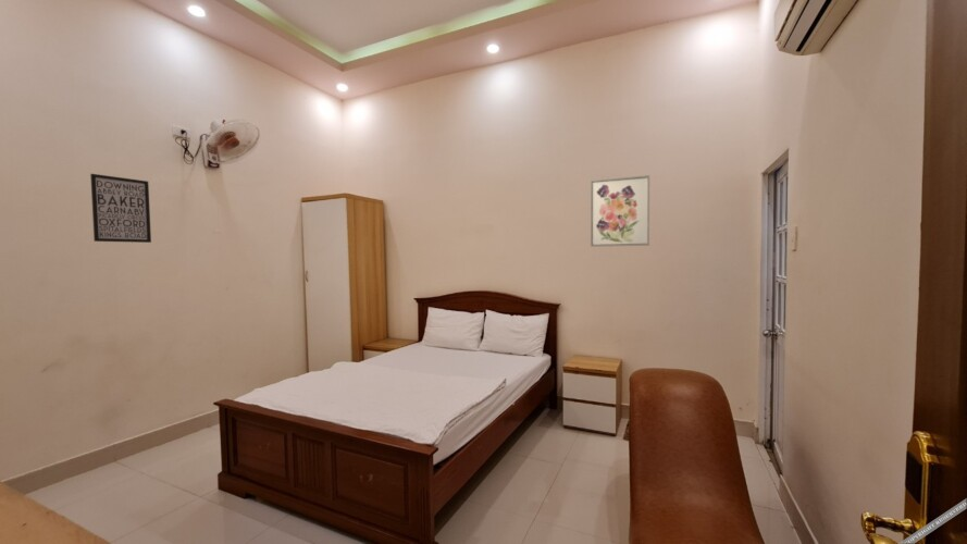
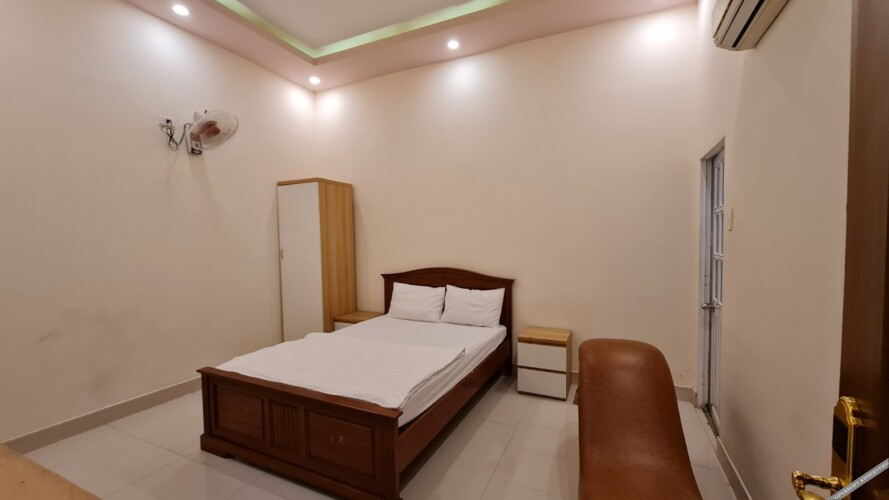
- wall art (122, 209)
- wall art (619, 212)
